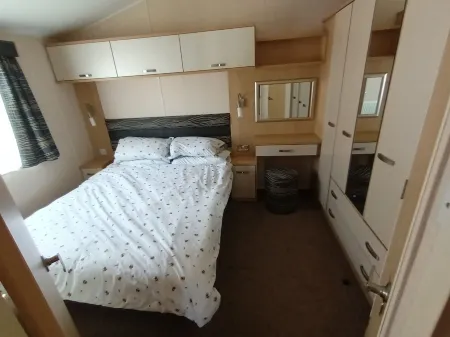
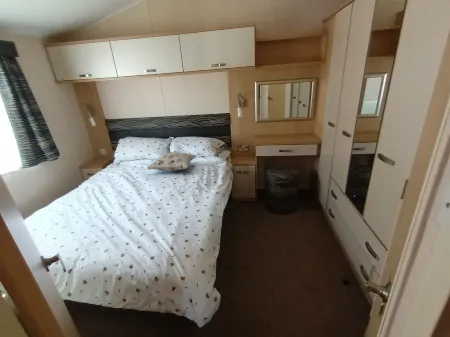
+ decorative pillow (173, 161)
